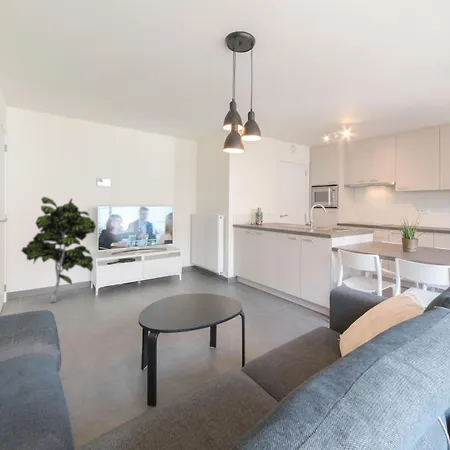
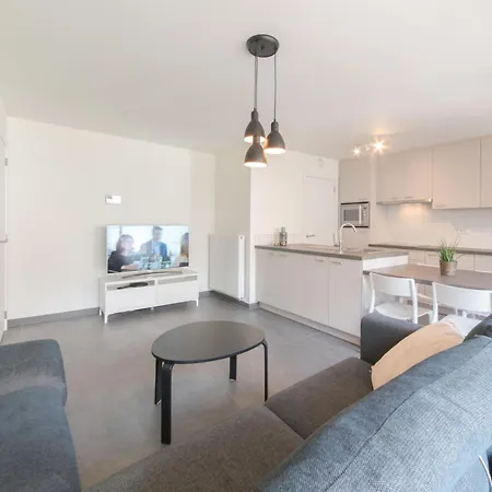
- indoor plant (59, 249)
